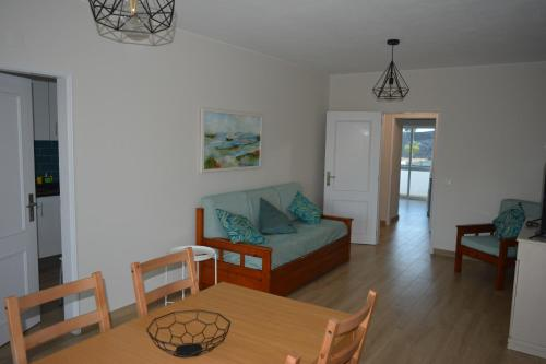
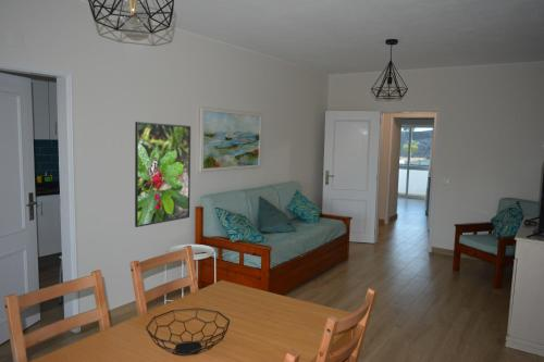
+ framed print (164, 173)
